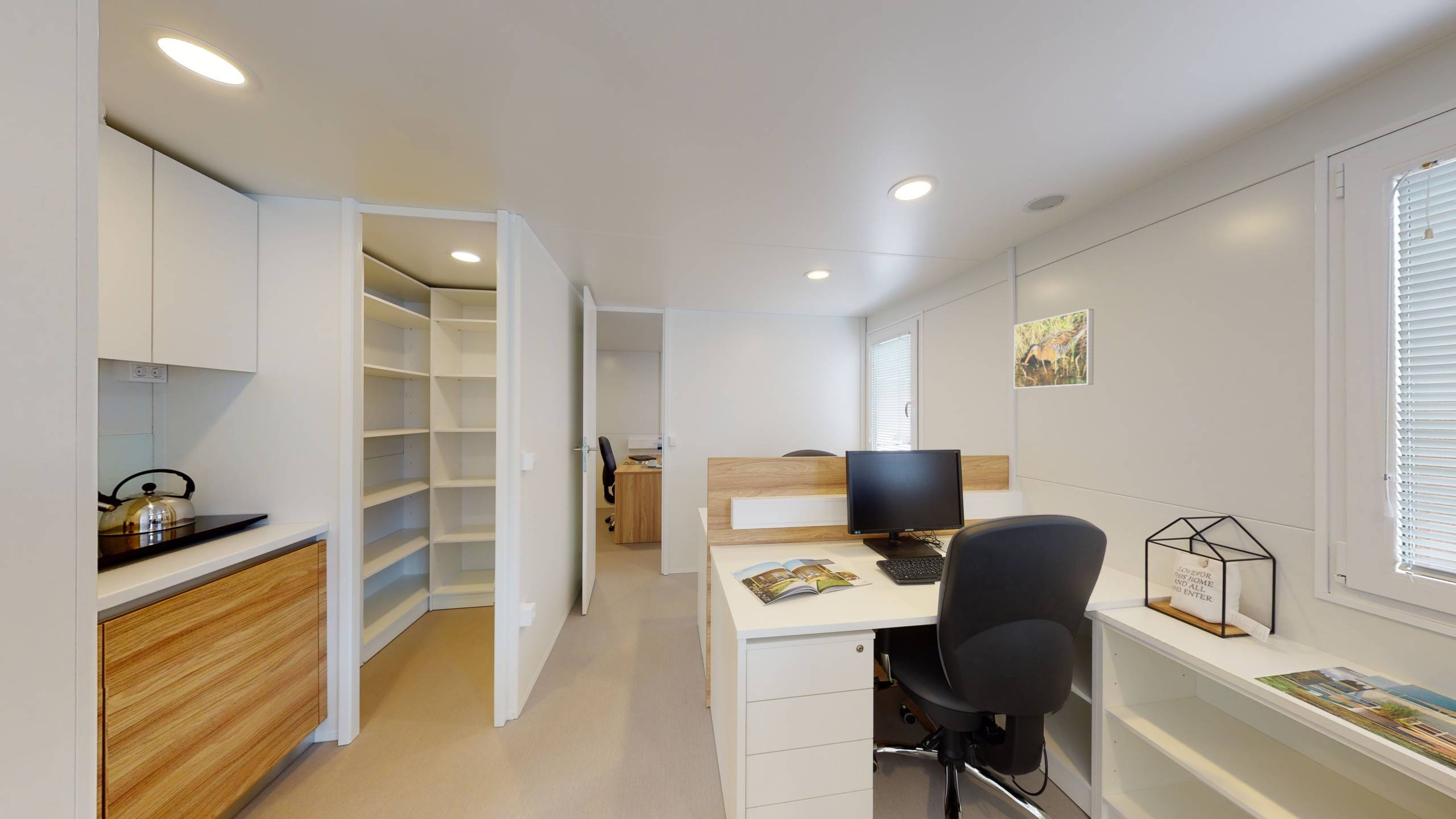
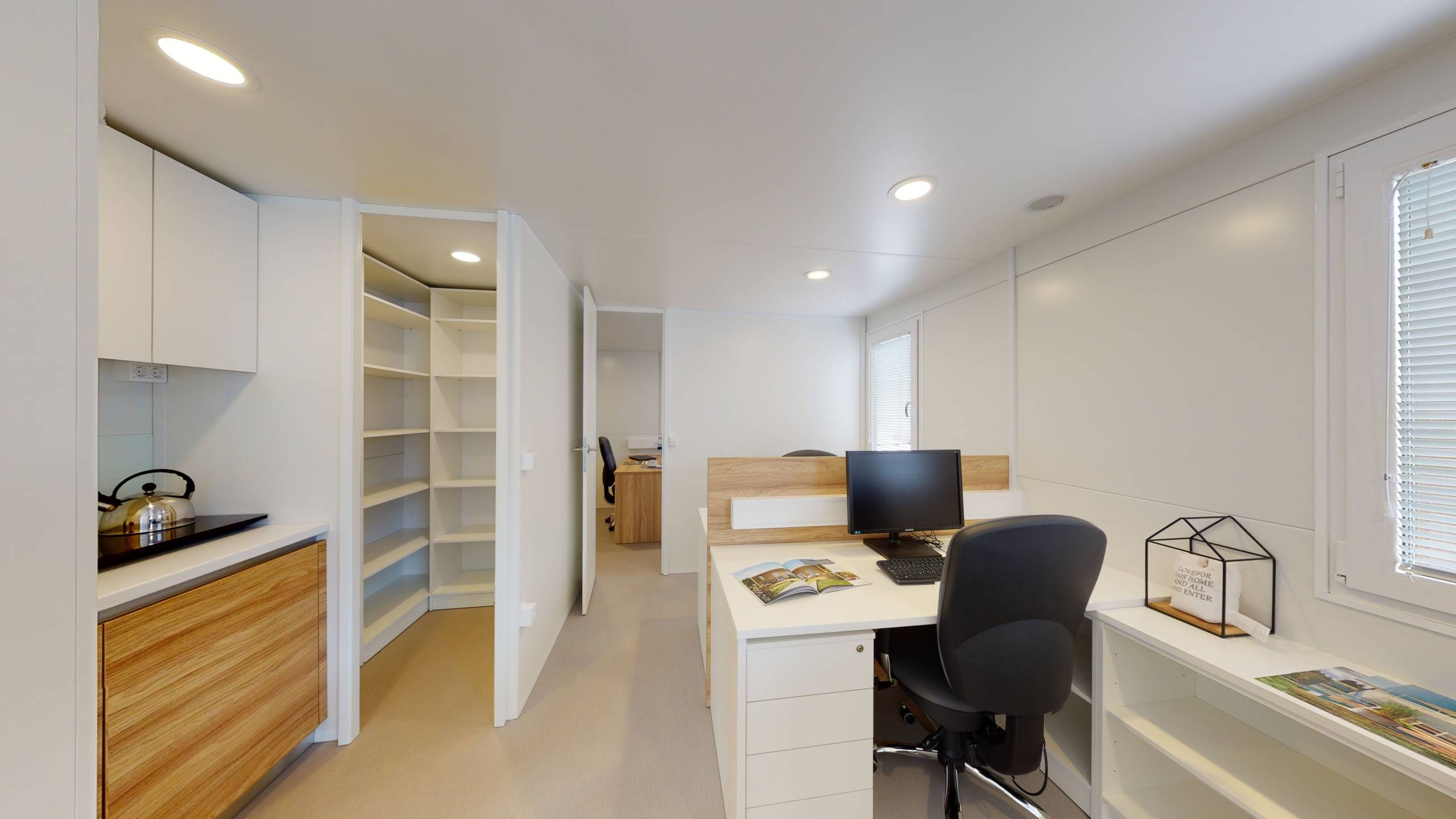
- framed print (1050, 352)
